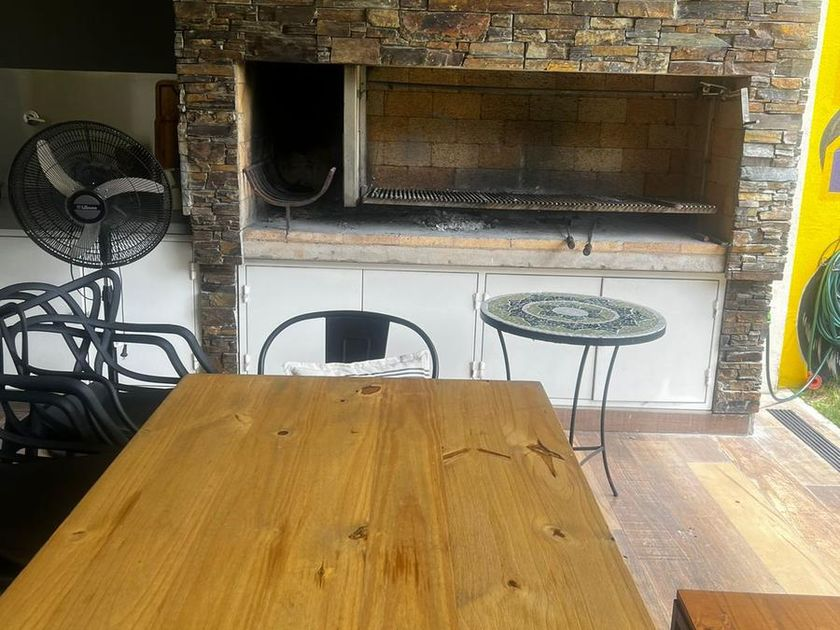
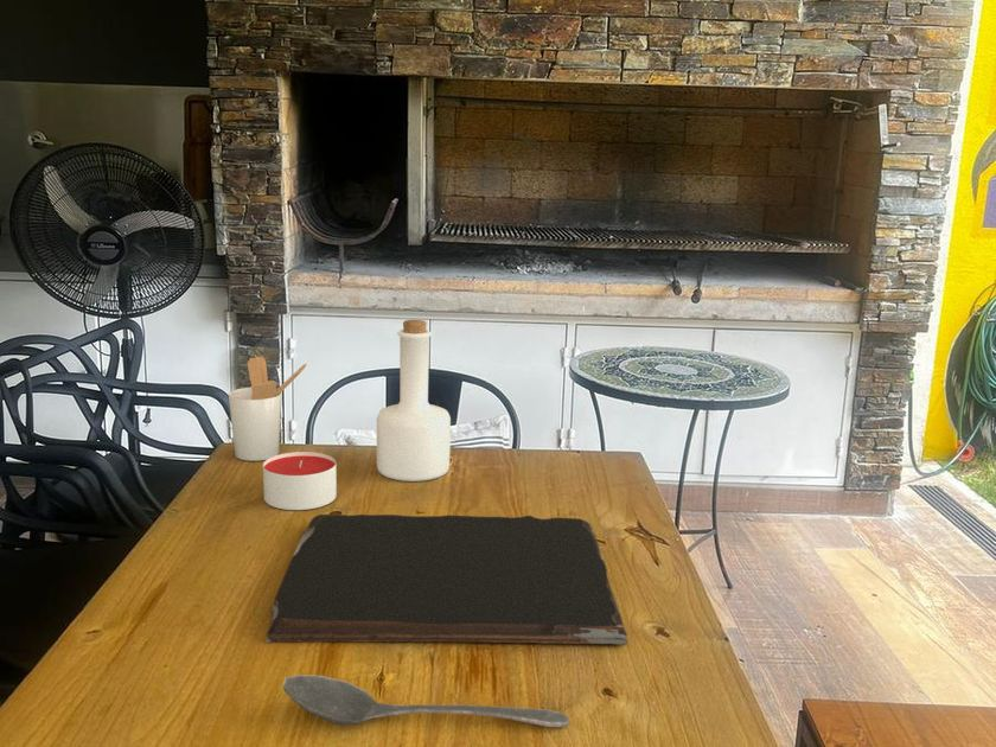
+ utensil holder (269, 408)
+ cutting board (448, 568)
+ candle (300, 478)
+ bottle (414, 396)
+ stirrer (427, 706)
